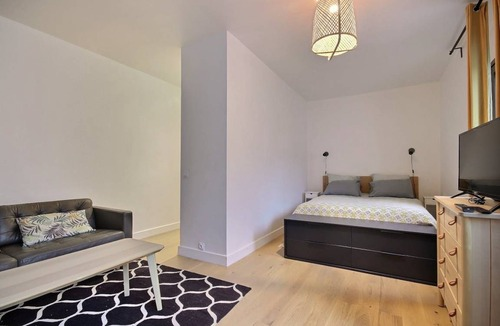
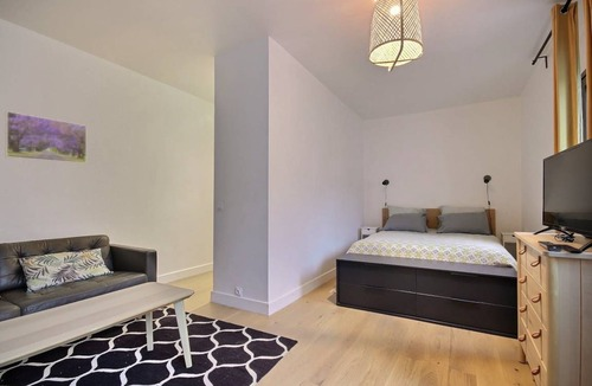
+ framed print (50, 140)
